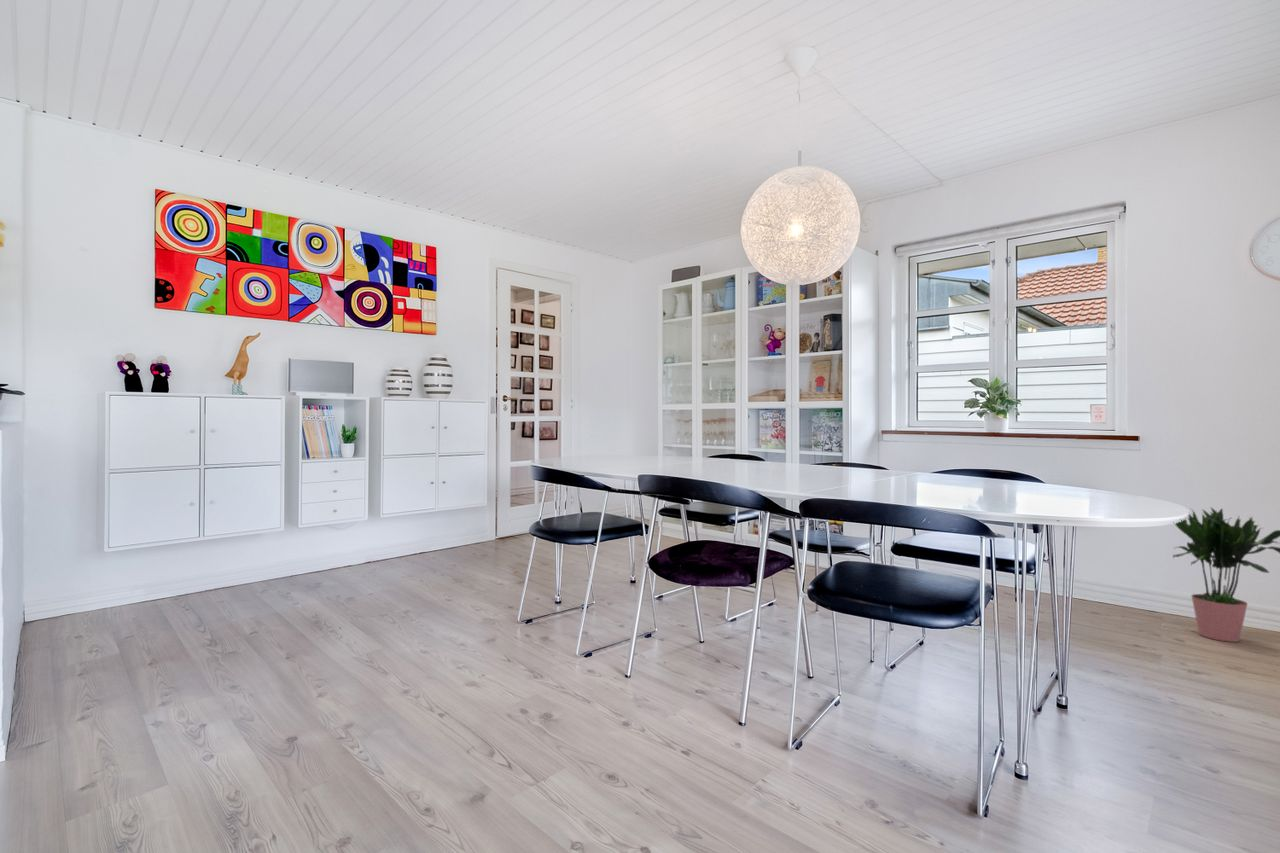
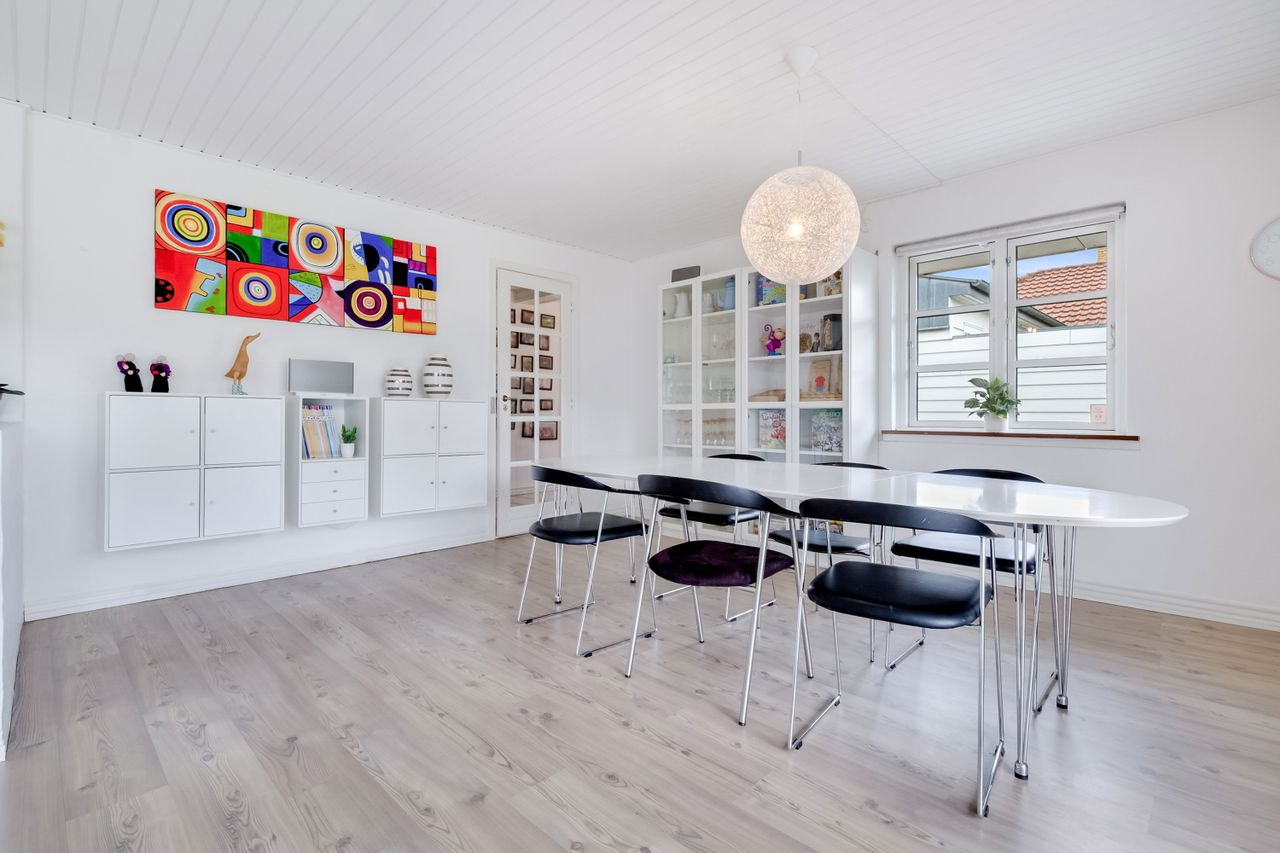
- potted plant (1226, 572)
